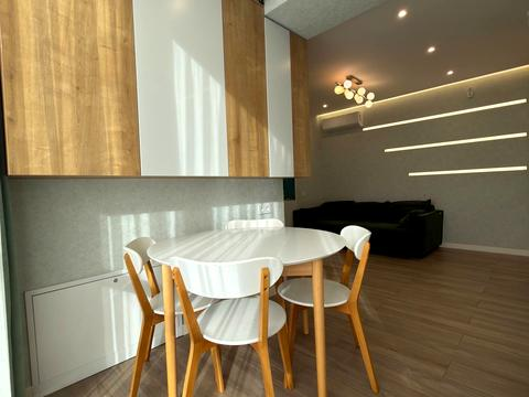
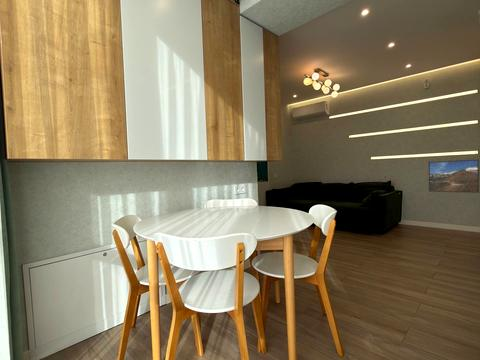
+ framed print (452, 176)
